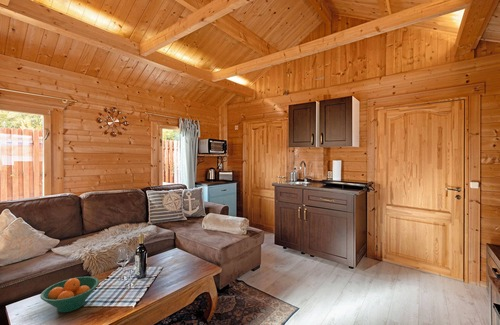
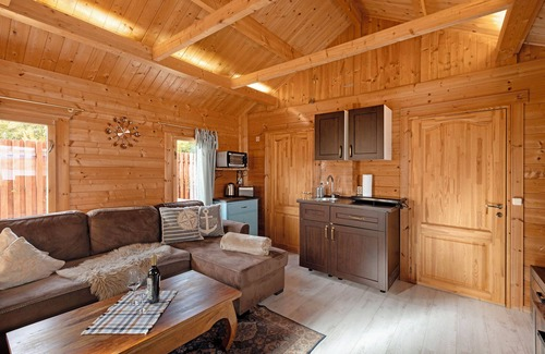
- fruit bowl (71, 292)
